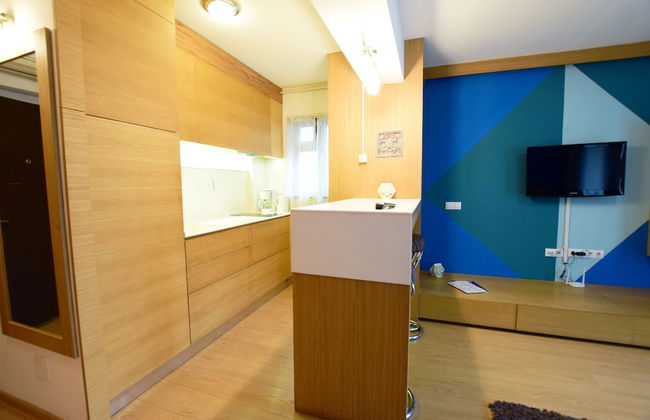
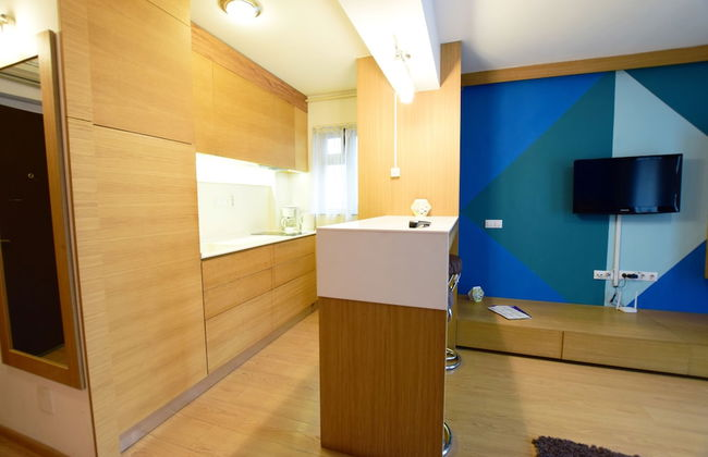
- wall ornament (389, 144)
